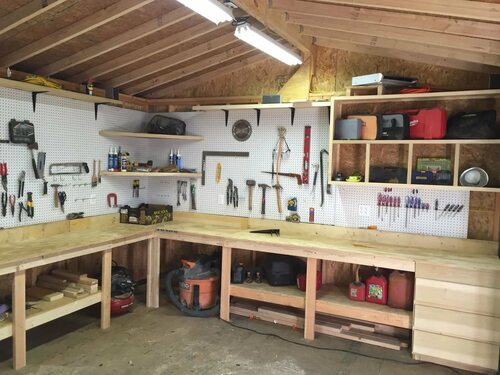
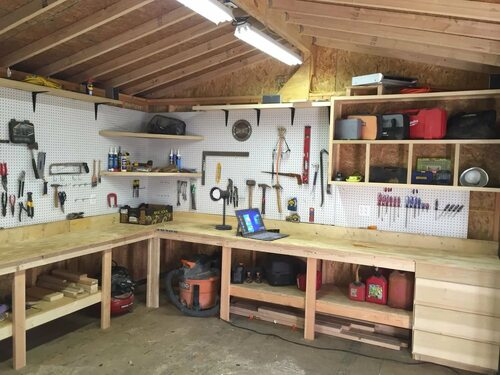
+ laptop (262, 223)
+ desk lamp (223, 208)
